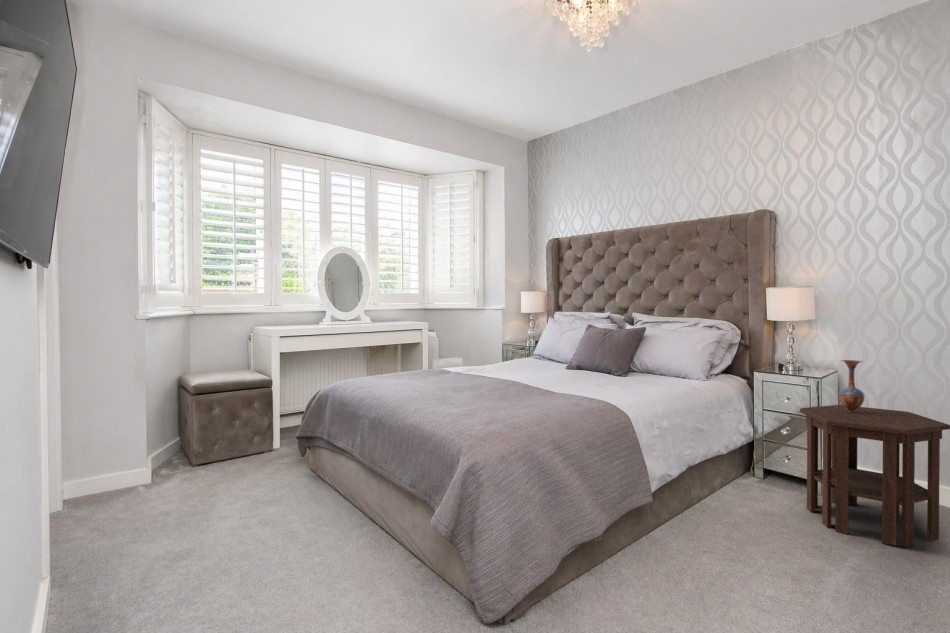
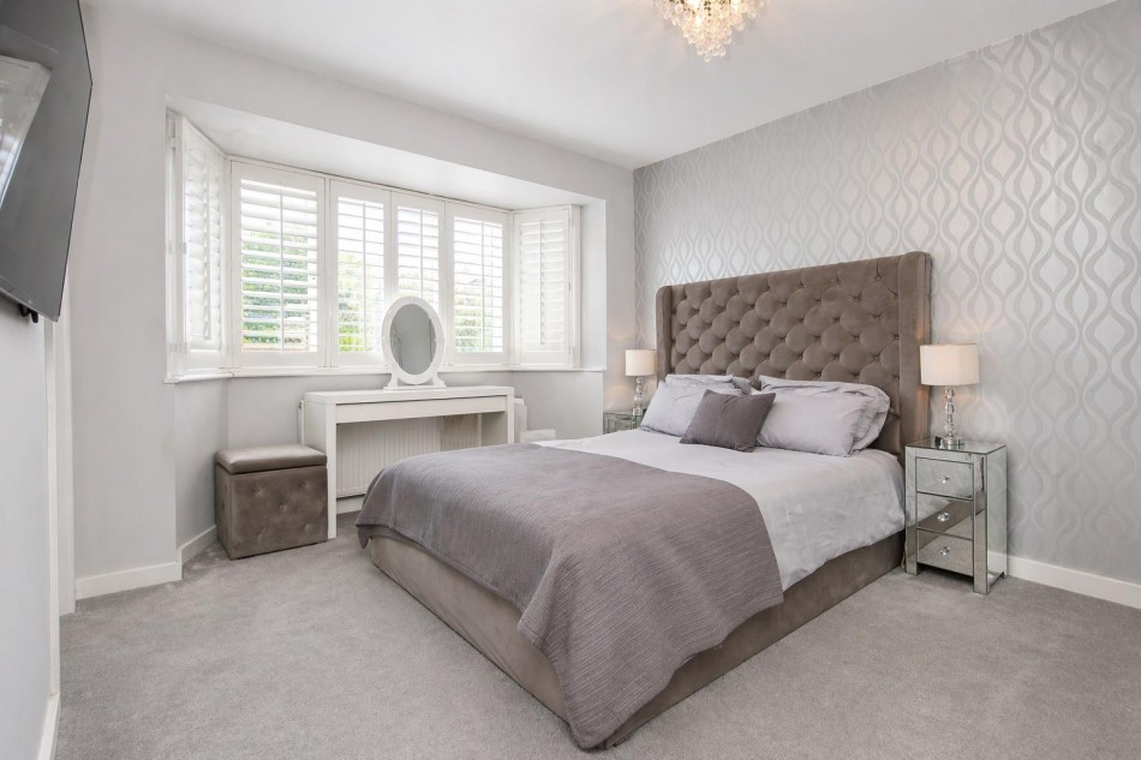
- side table (868, 471)
- vase (851, 386)
